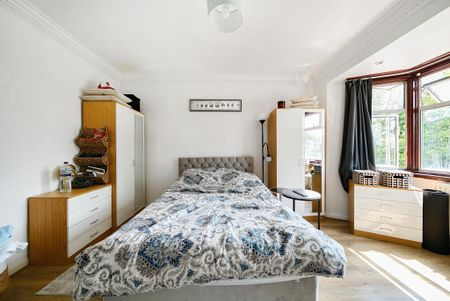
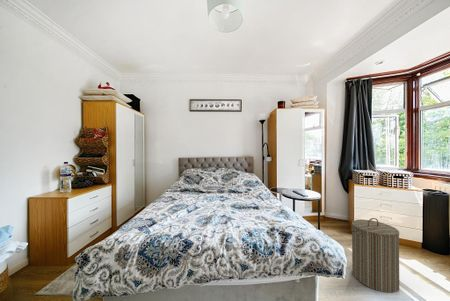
+ laundry hamper (374, 248)
